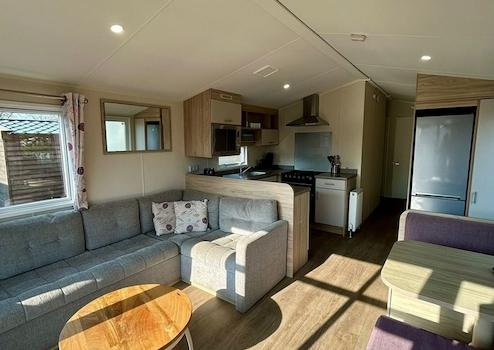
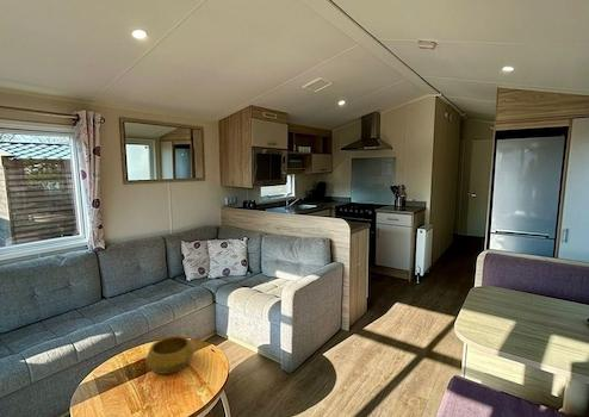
+ decorative bowl (170, 354)
